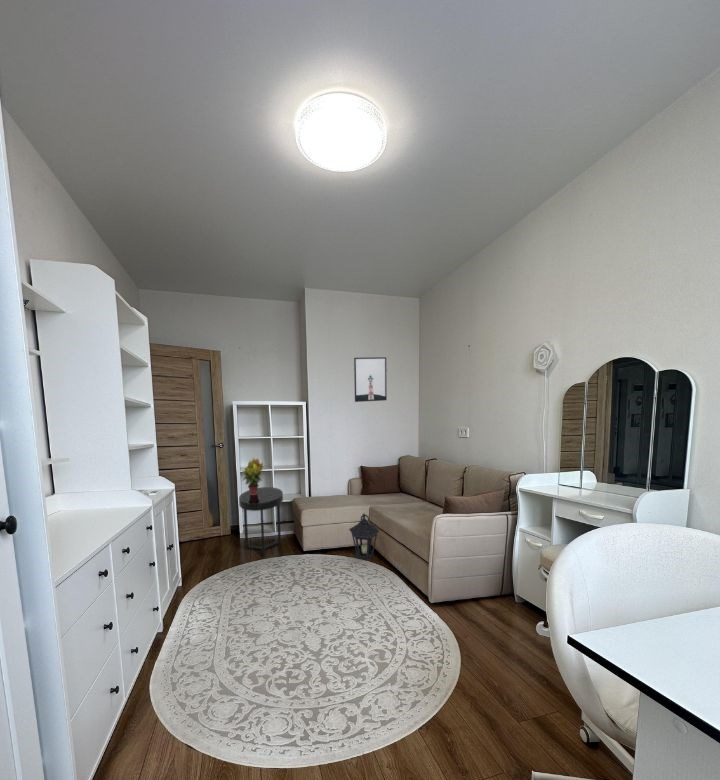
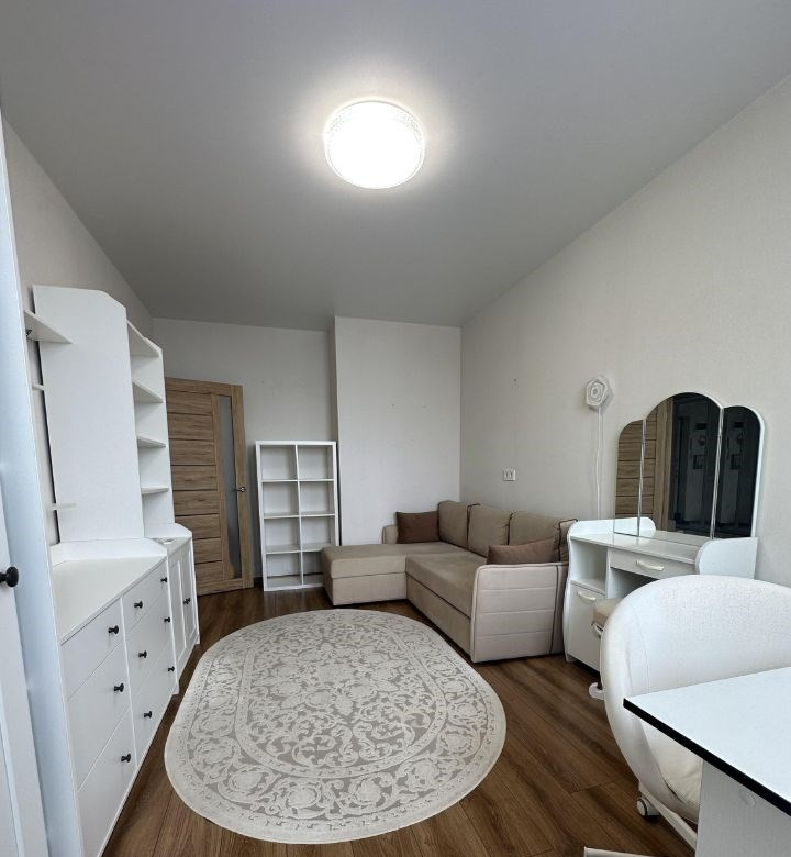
- lantern (364, 534)
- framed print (370, 379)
- side table (262, 522)
- potted plant (253, 476)
